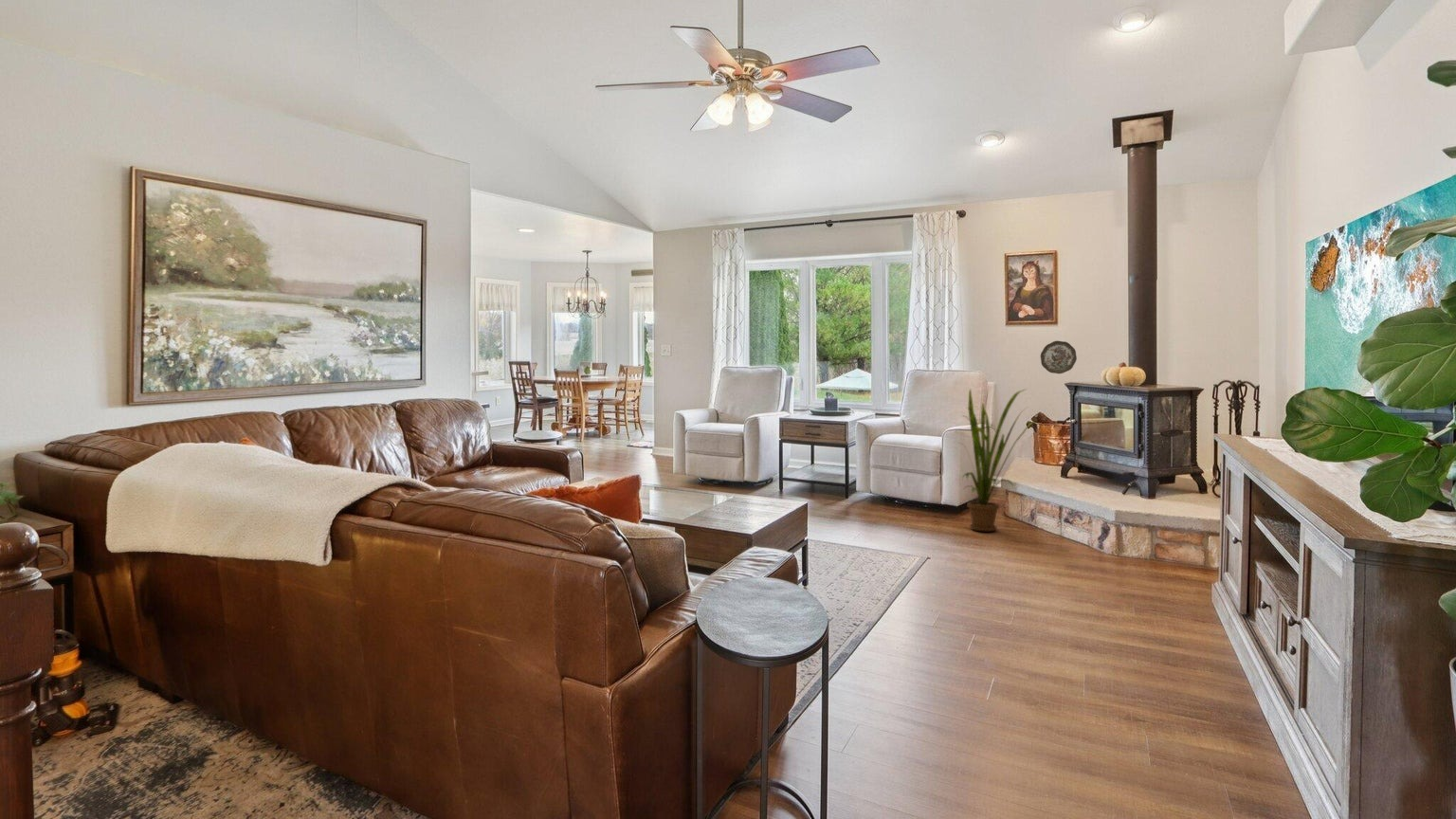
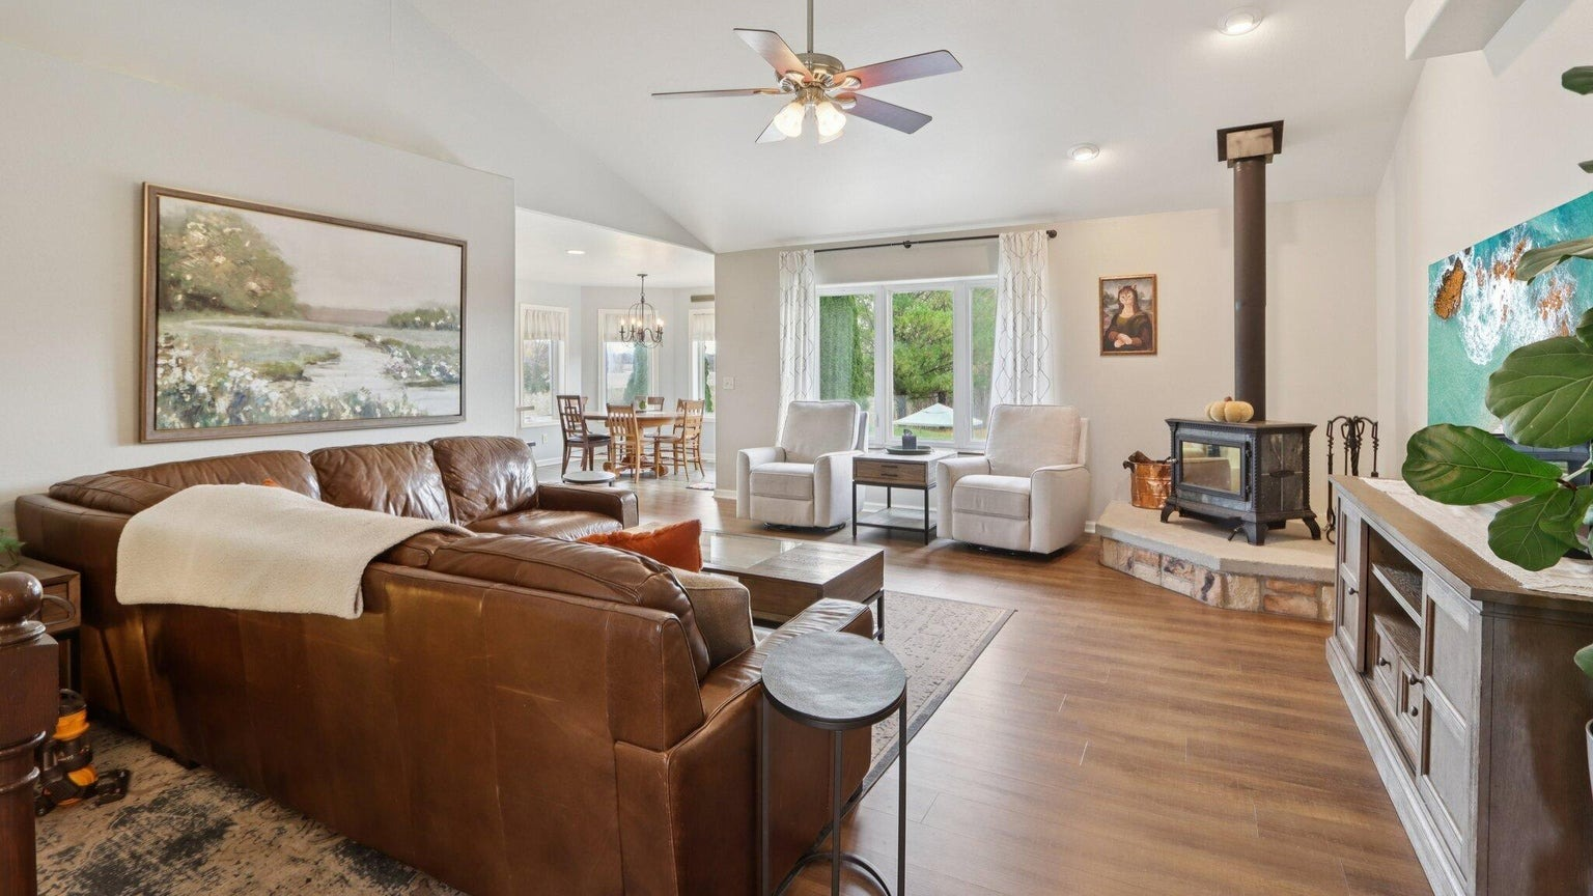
- decorative plate (1058, 357)
- house plant (988, 459)
